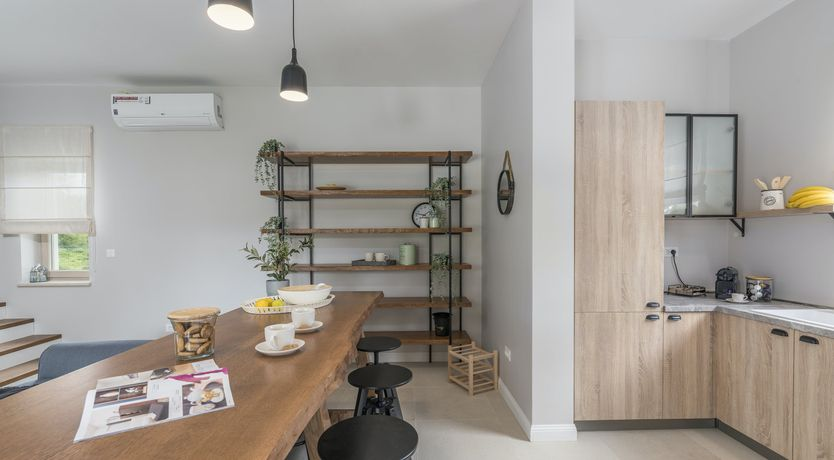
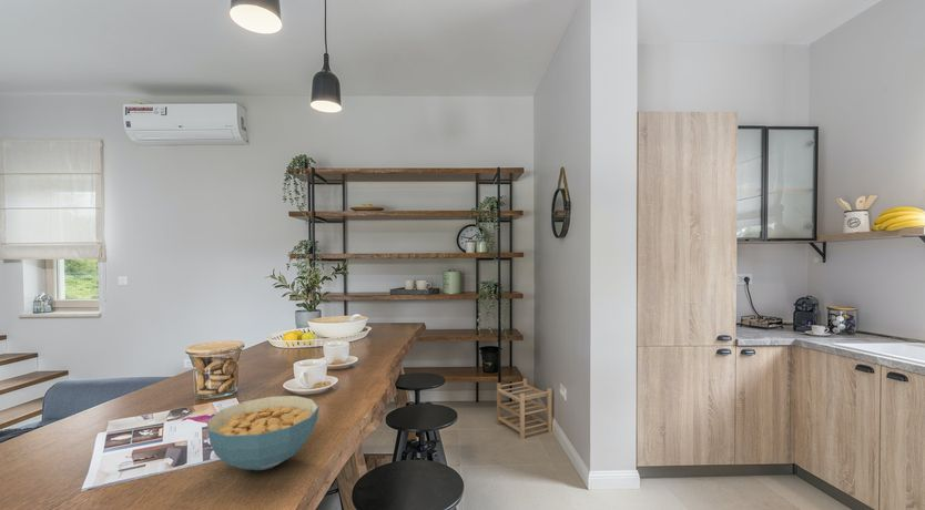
+ cereal bowl (265, 437)
